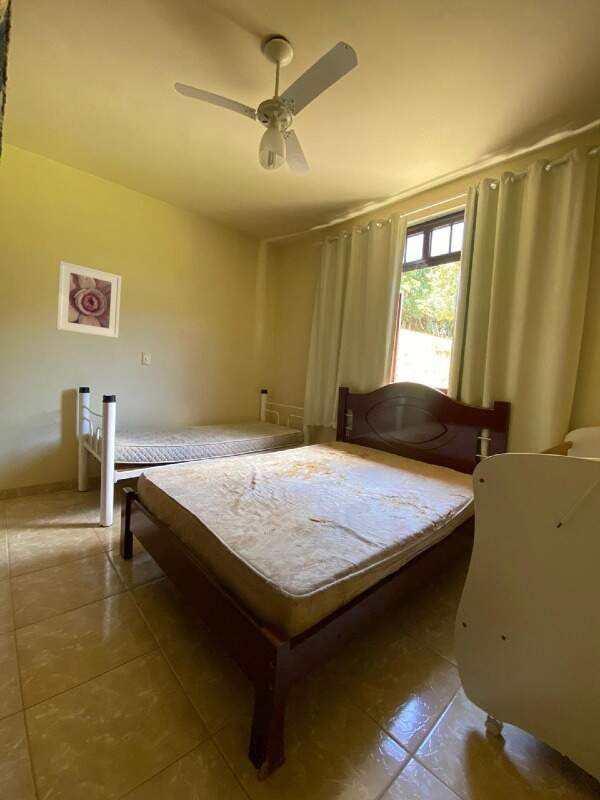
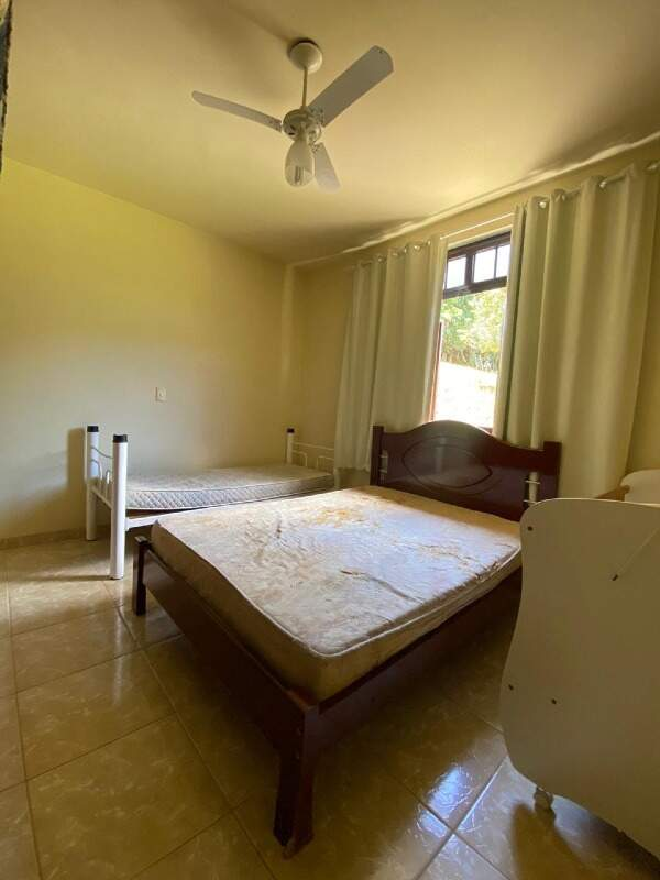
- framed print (90, 301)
